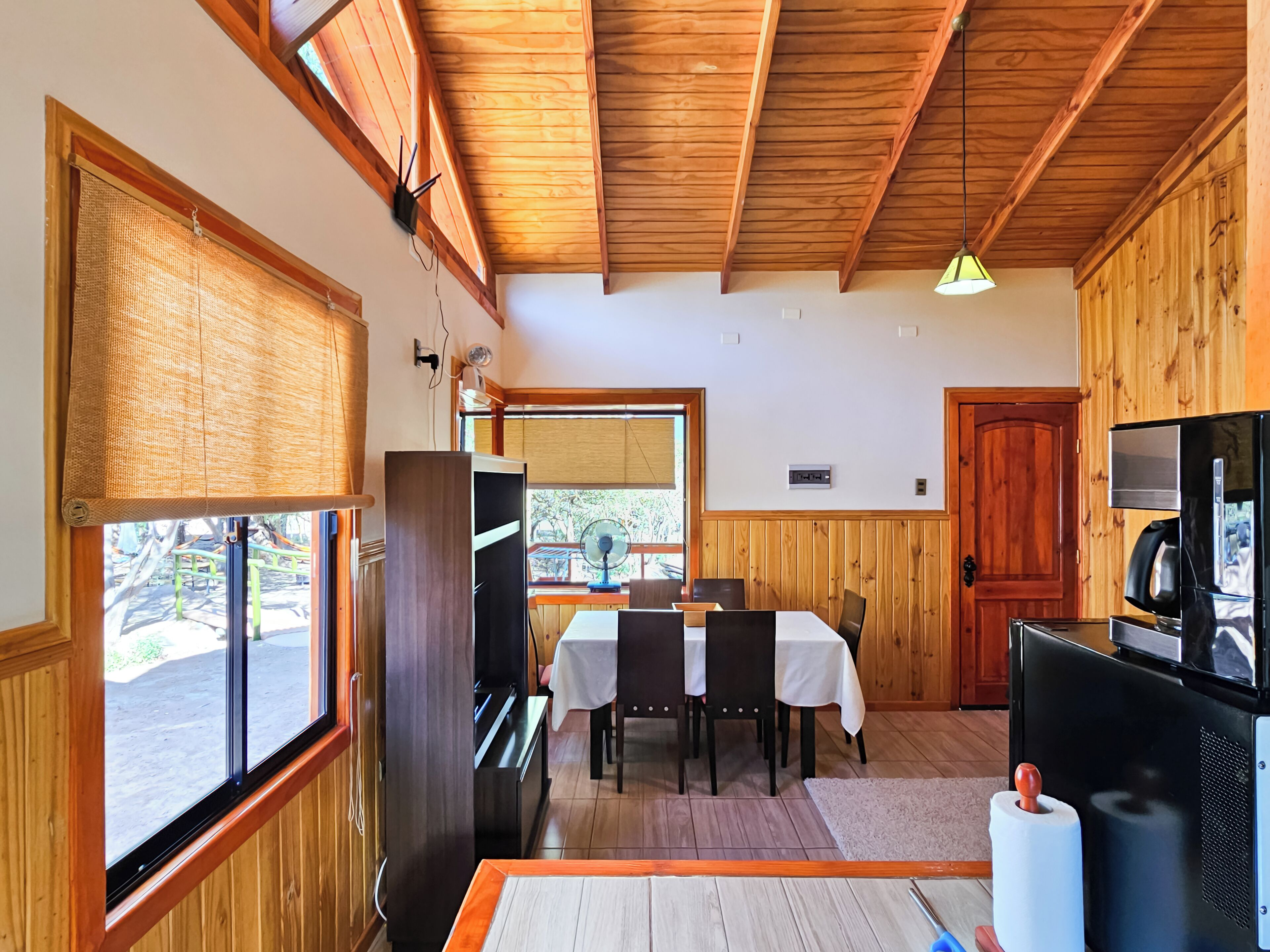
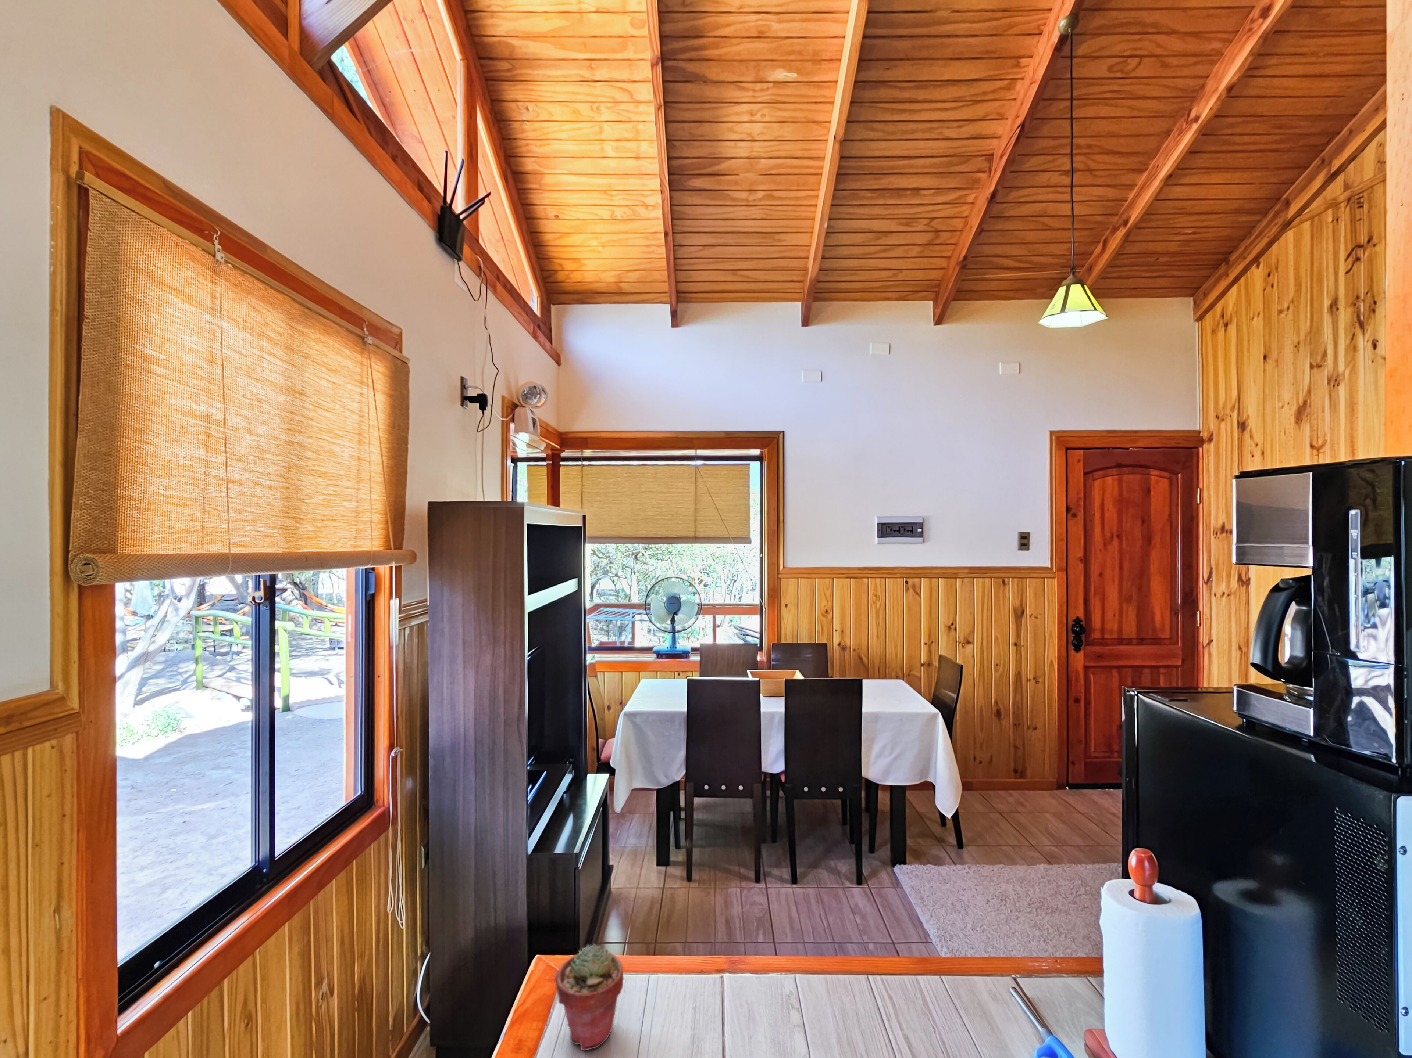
+ potted succulent (590, 989)
